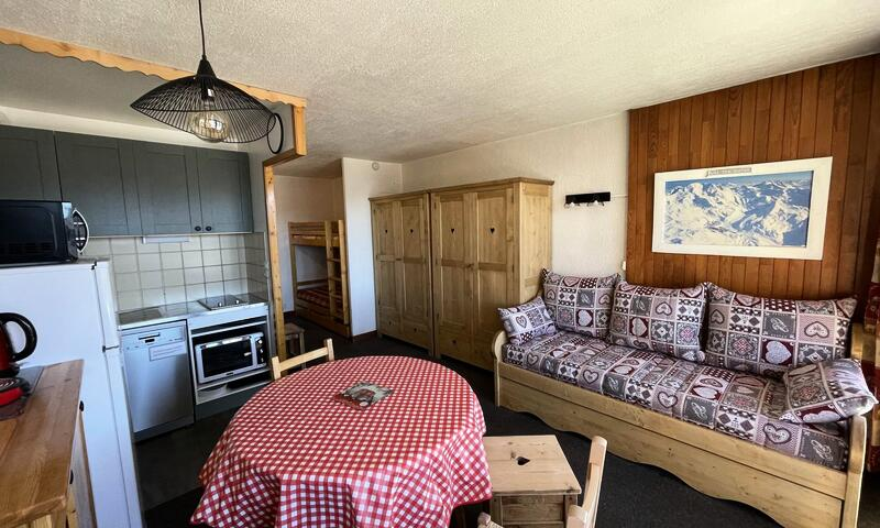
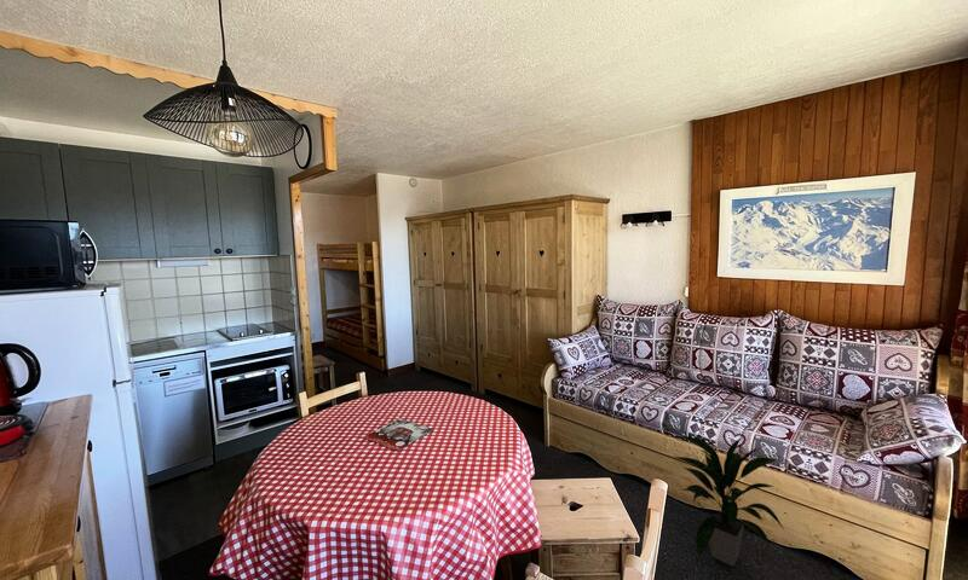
+ indoor plant (722, 497)
